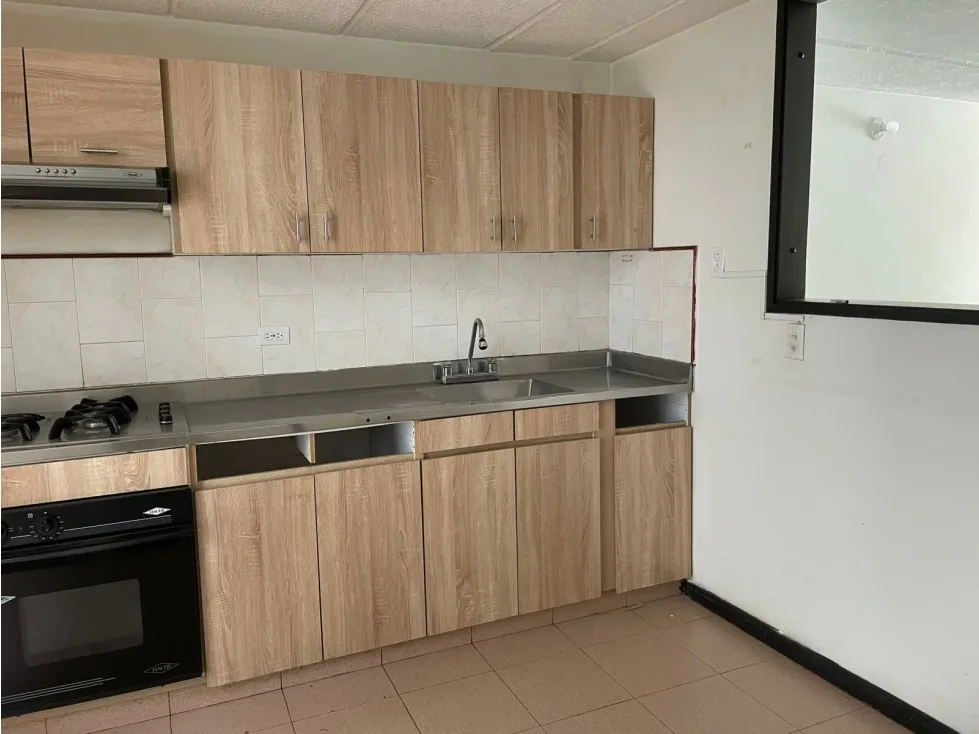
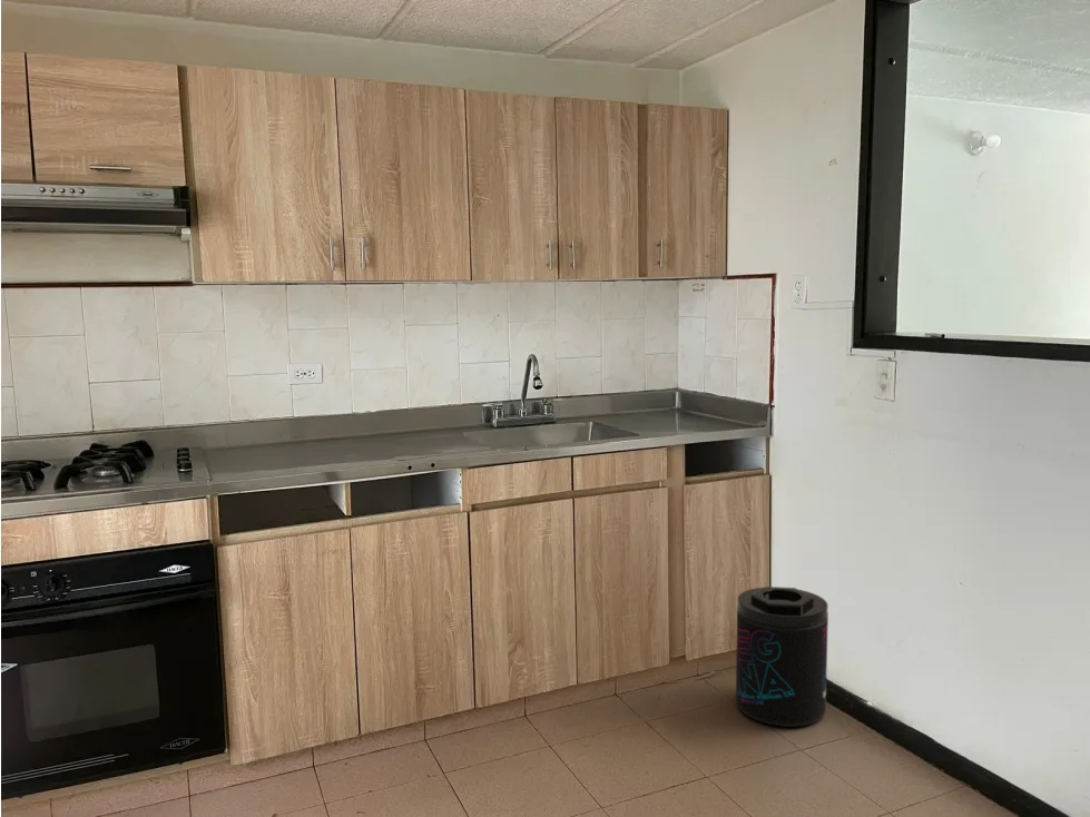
+ supplement container (780, 651)
